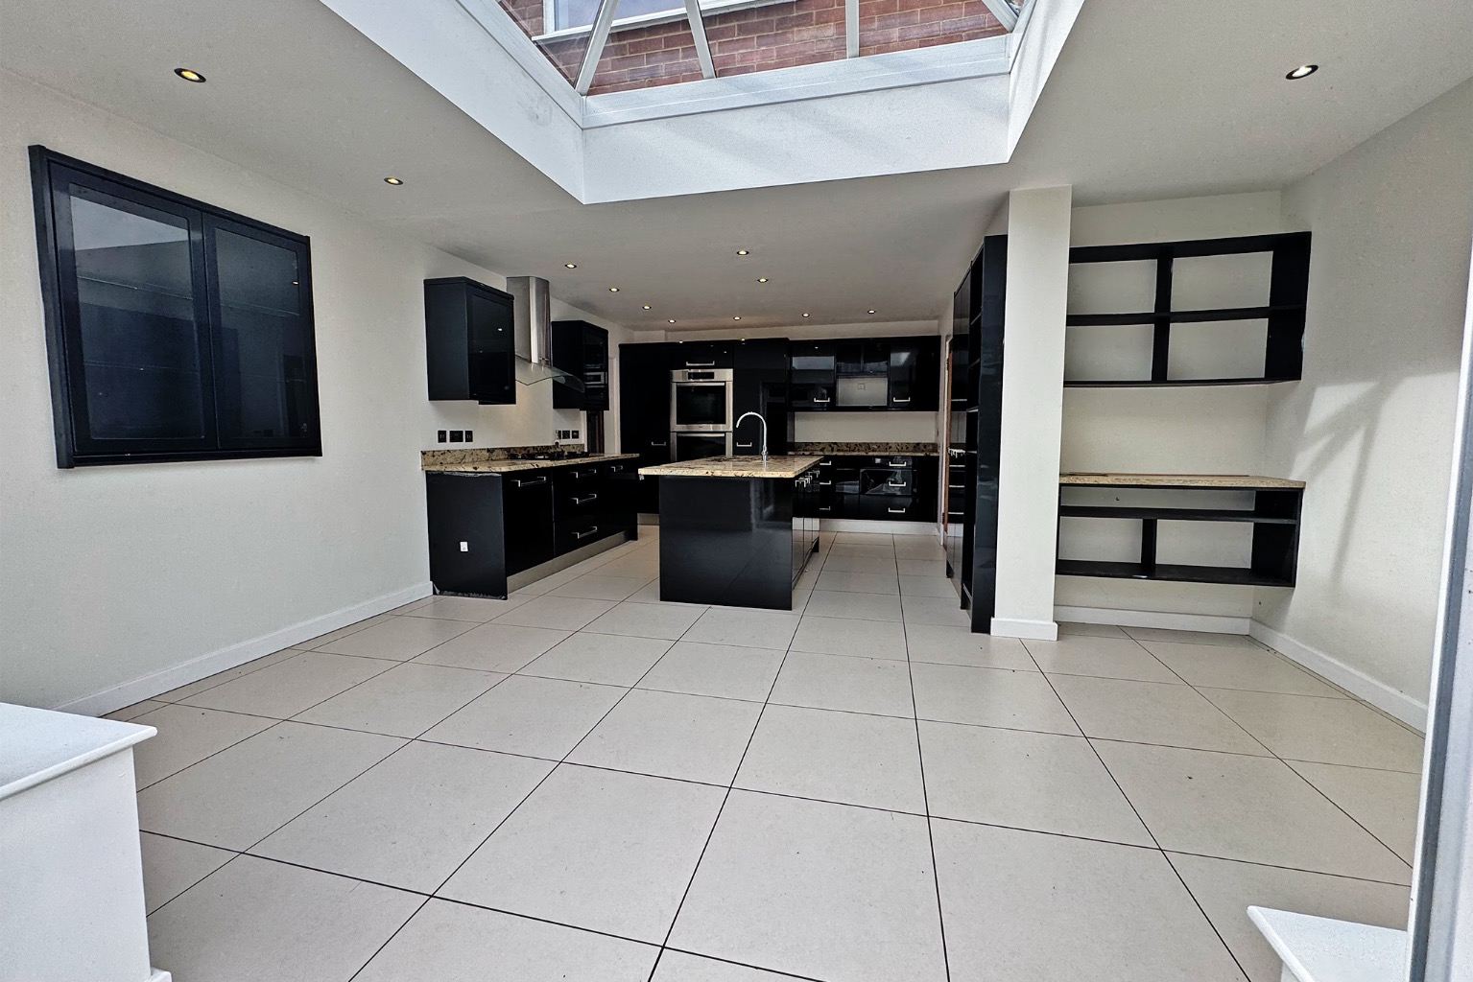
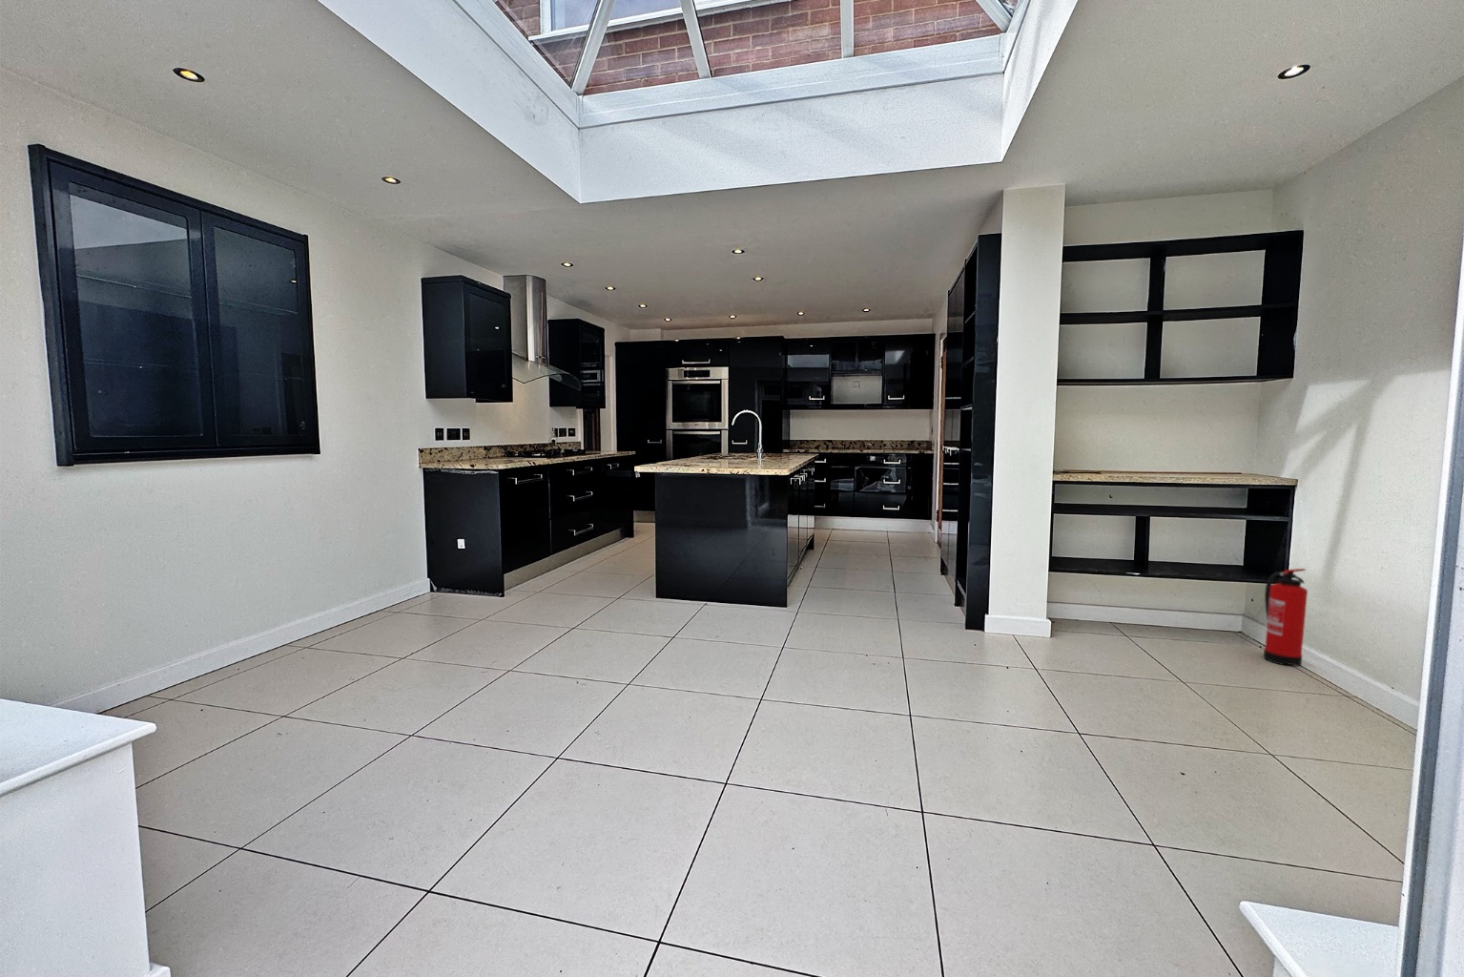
+ fire extinguisher (1282, 611)
